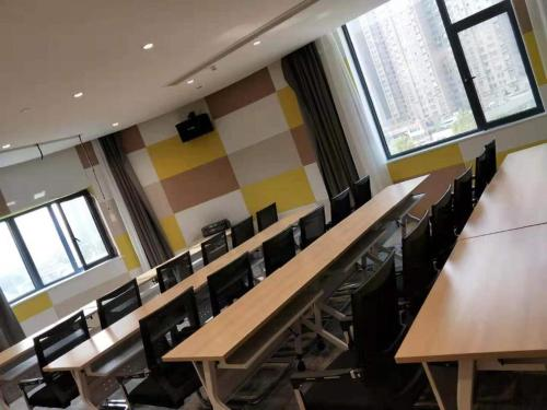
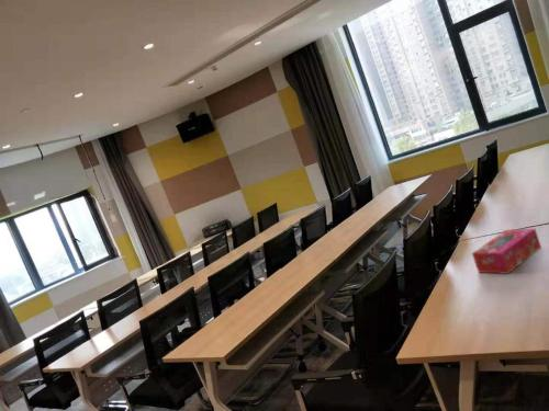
+ tissue box (506, 250)
